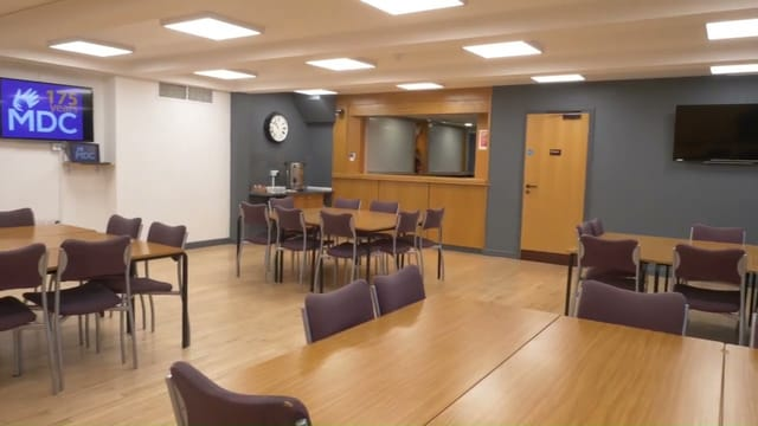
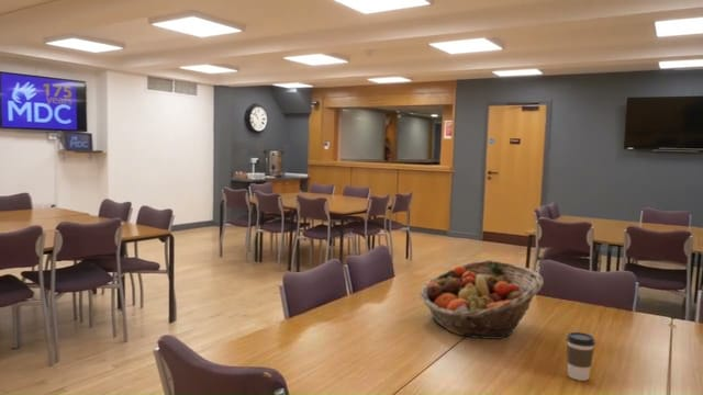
+ coffee cup (579, 356)
+ fruit basket (478, 295)
